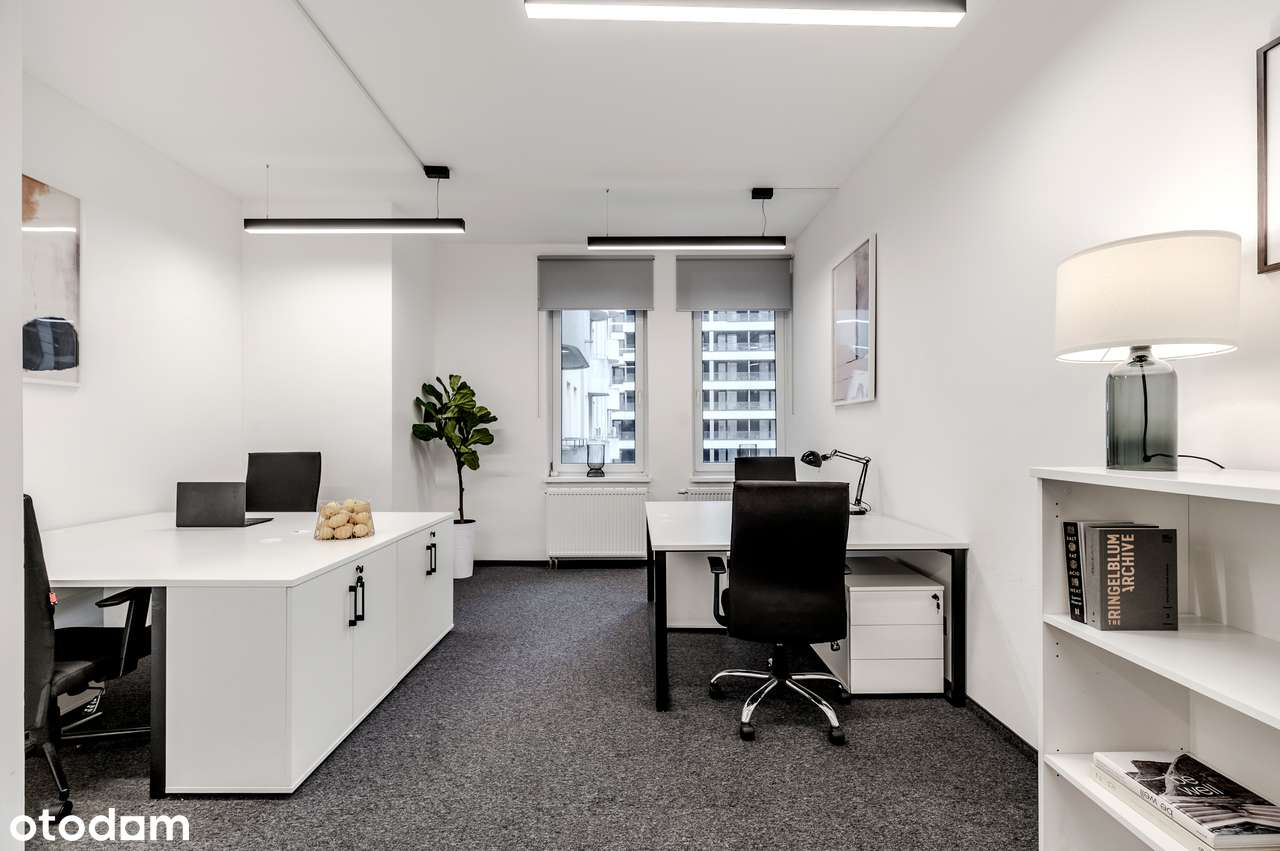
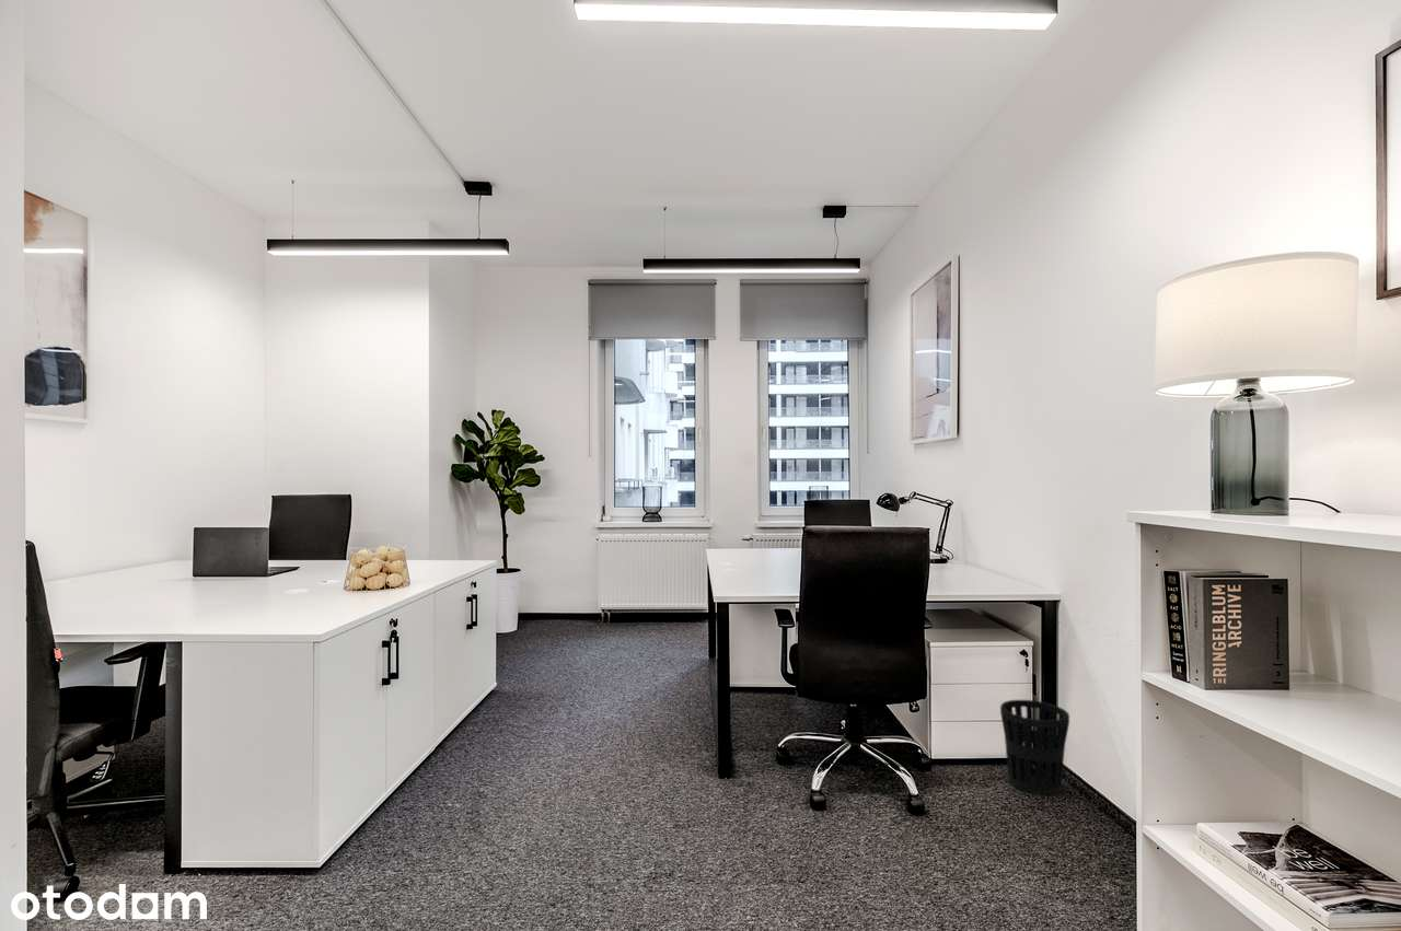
+ wastebasket (1033, 747)
